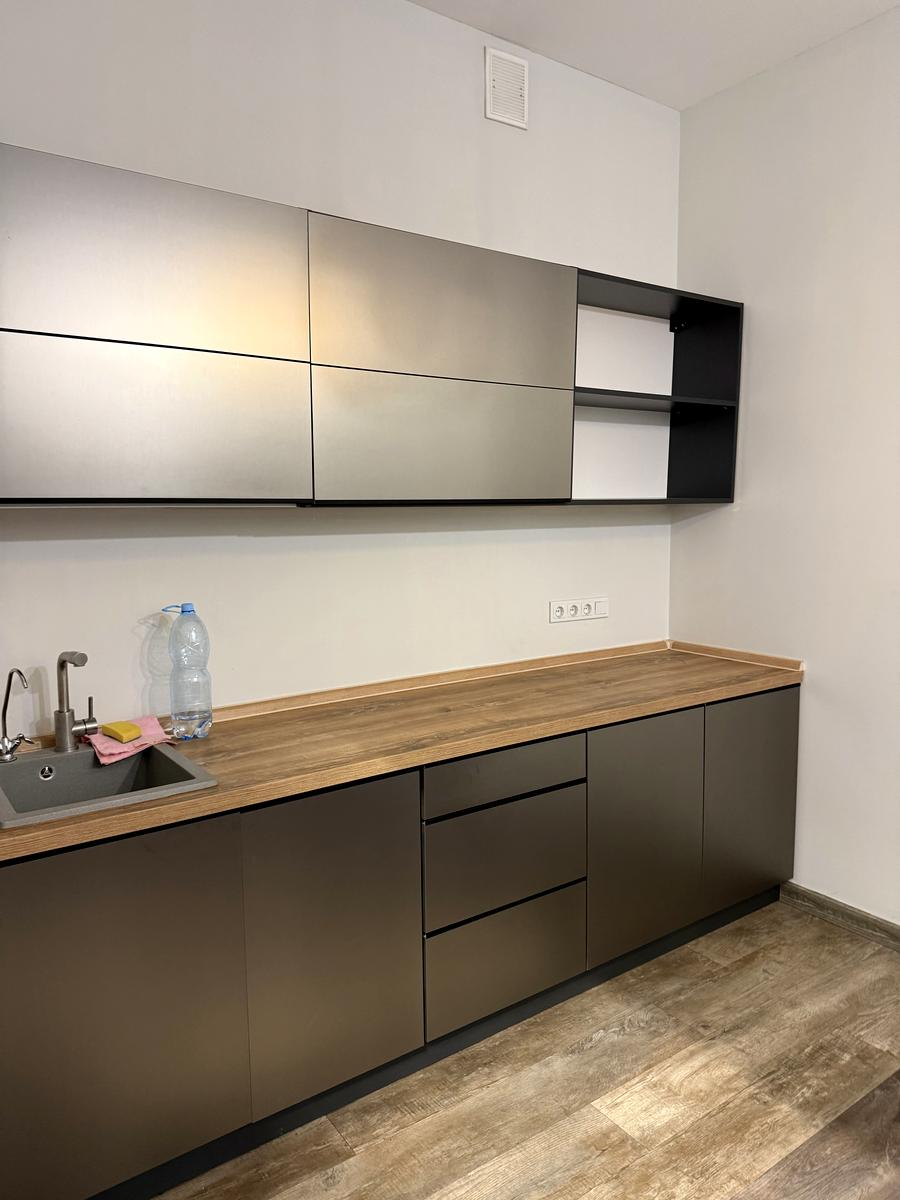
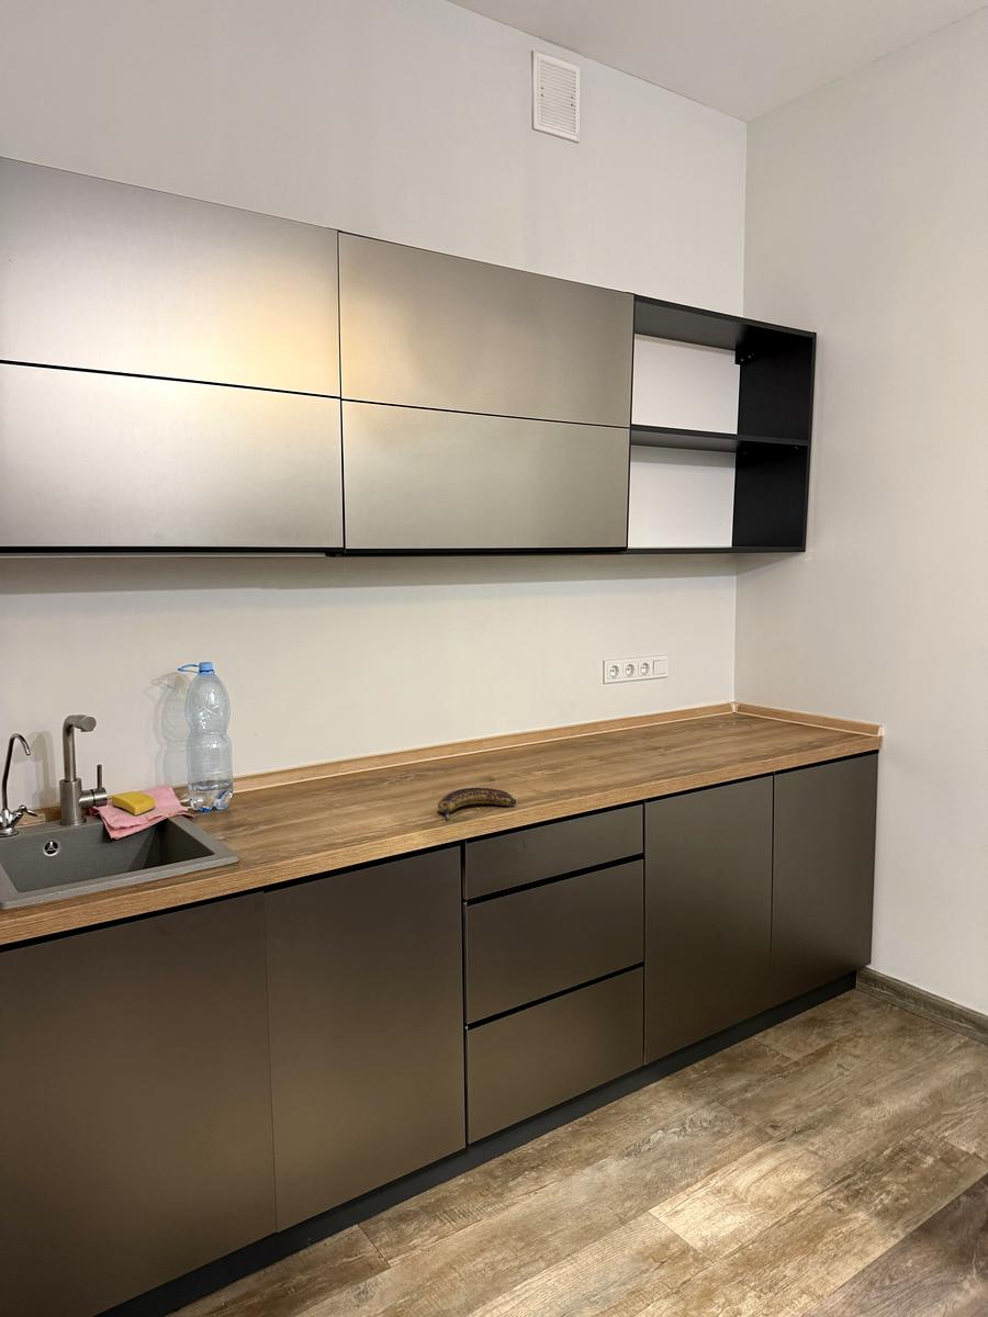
+ banana (472, 800)
